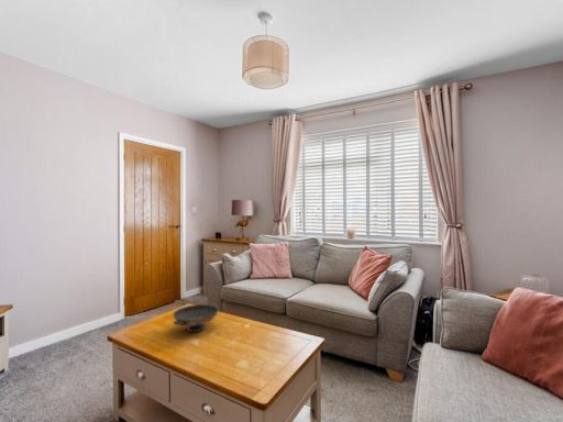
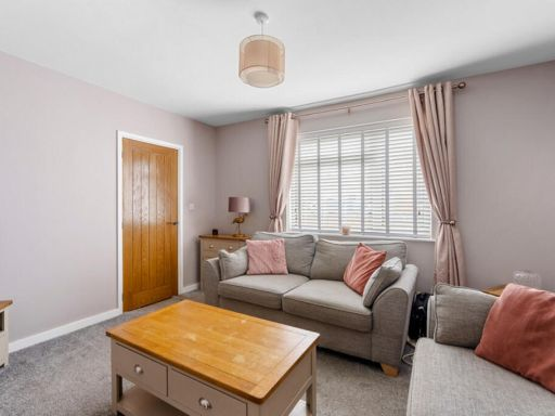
- decorative bowl (196, 320)
